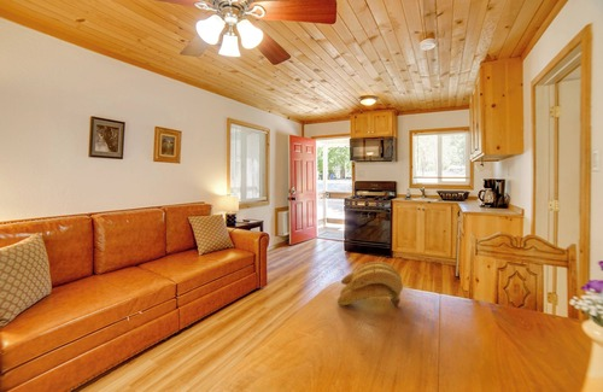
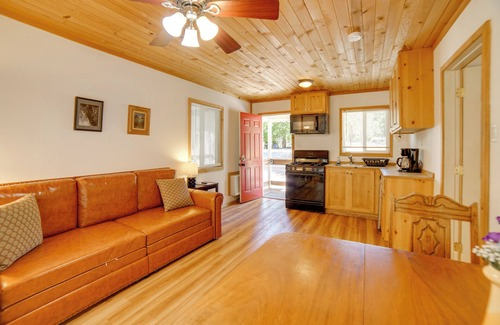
- banana bunch (369, 282)
